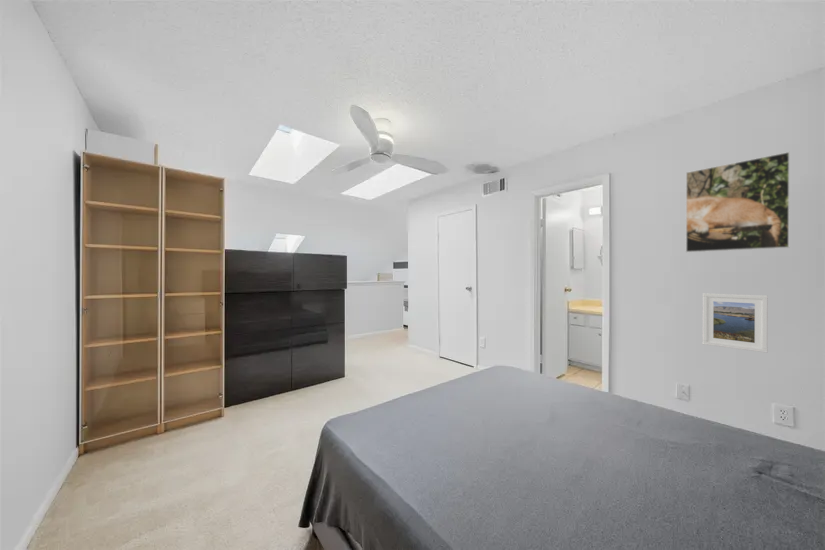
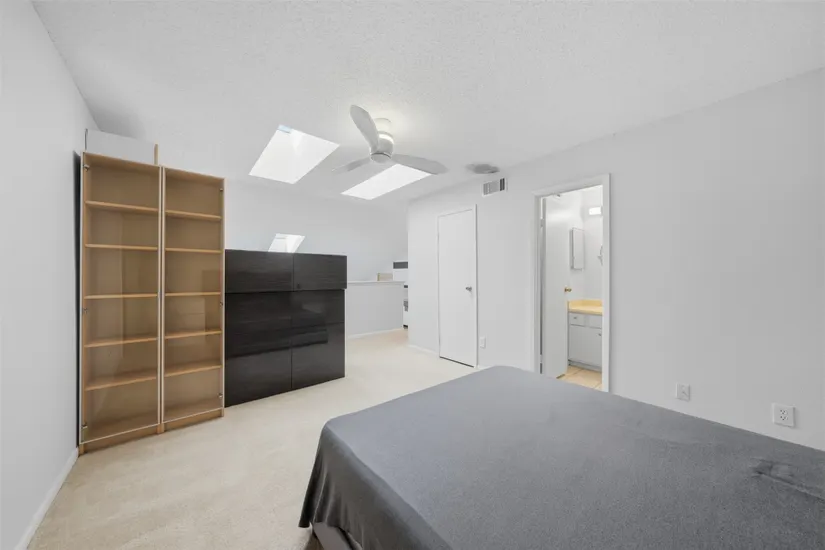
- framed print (733, 321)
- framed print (733, 206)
